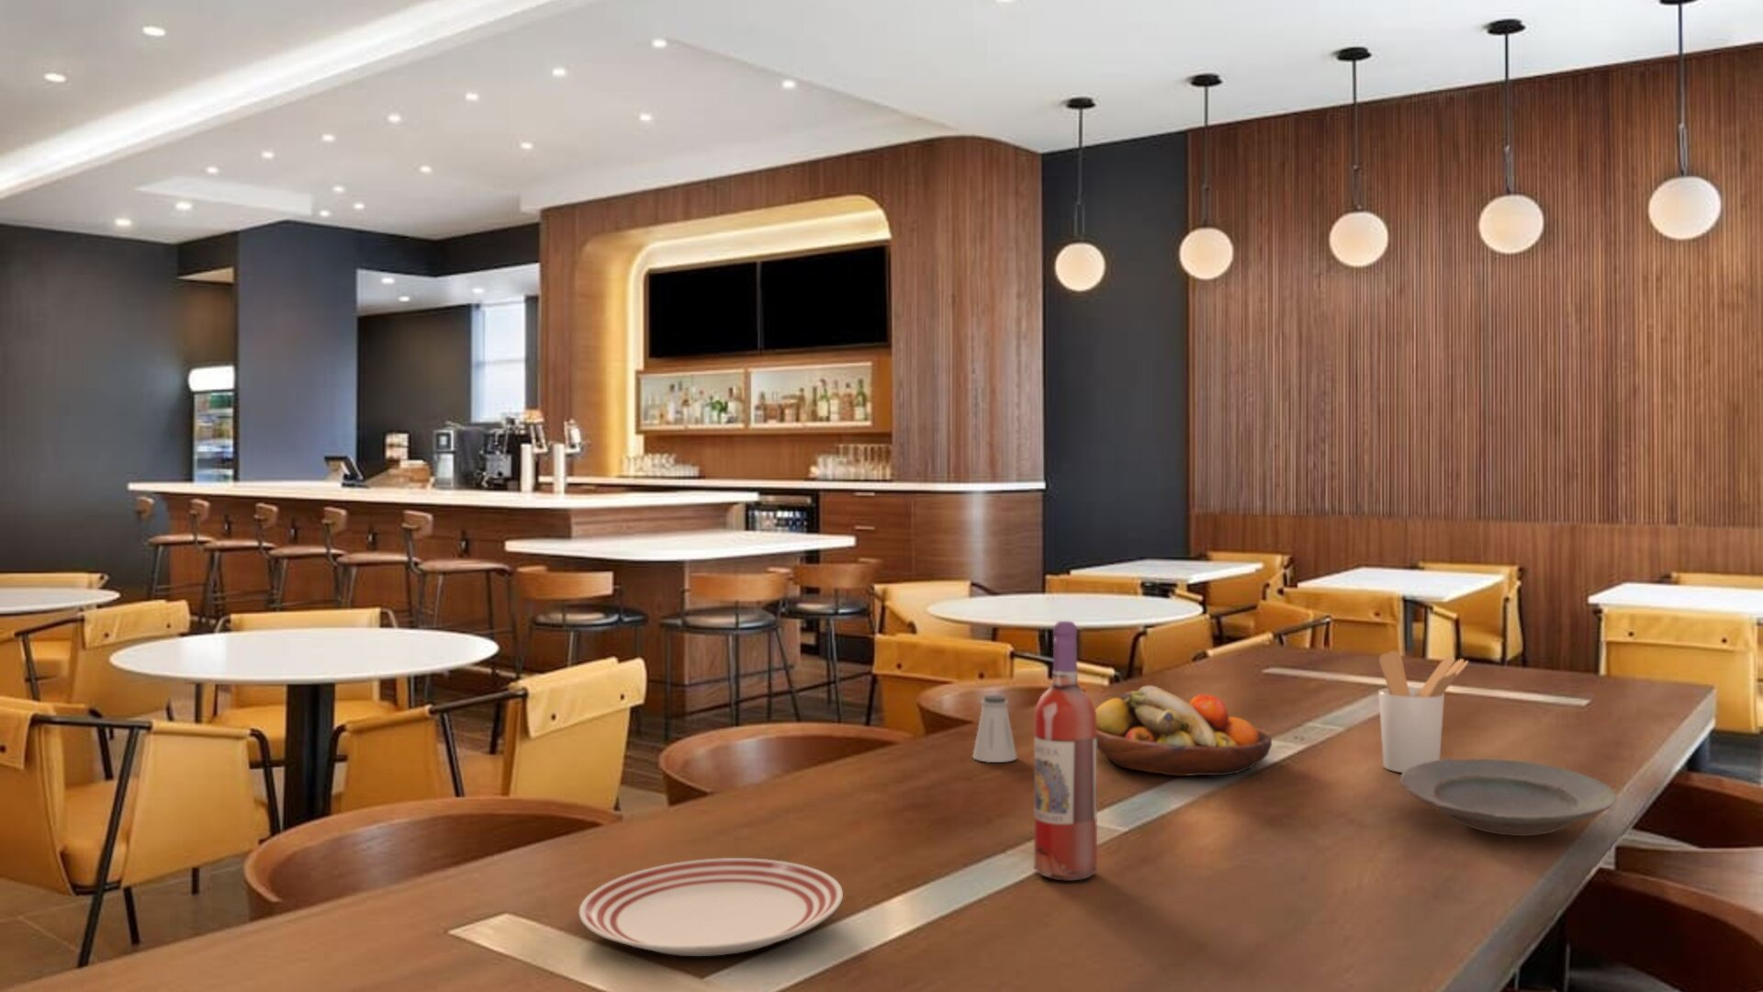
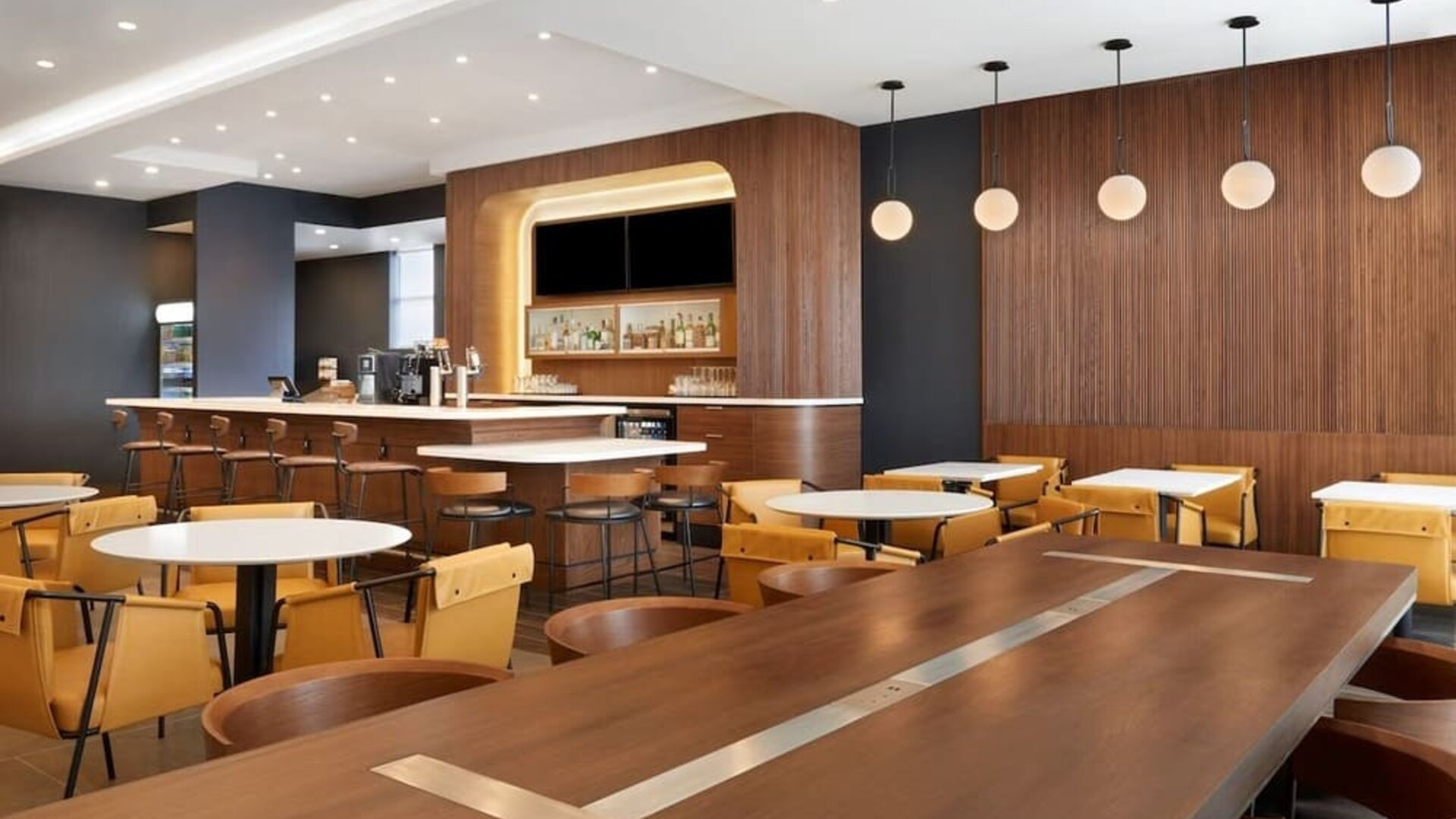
- fruit bowl (1179, 724)
- plate (1504, 802)
- dinner plate (712, 910)
- saltshaker (994, 727)
- utensil holder (1424, 711)
- wine bottle (1066, 747)
